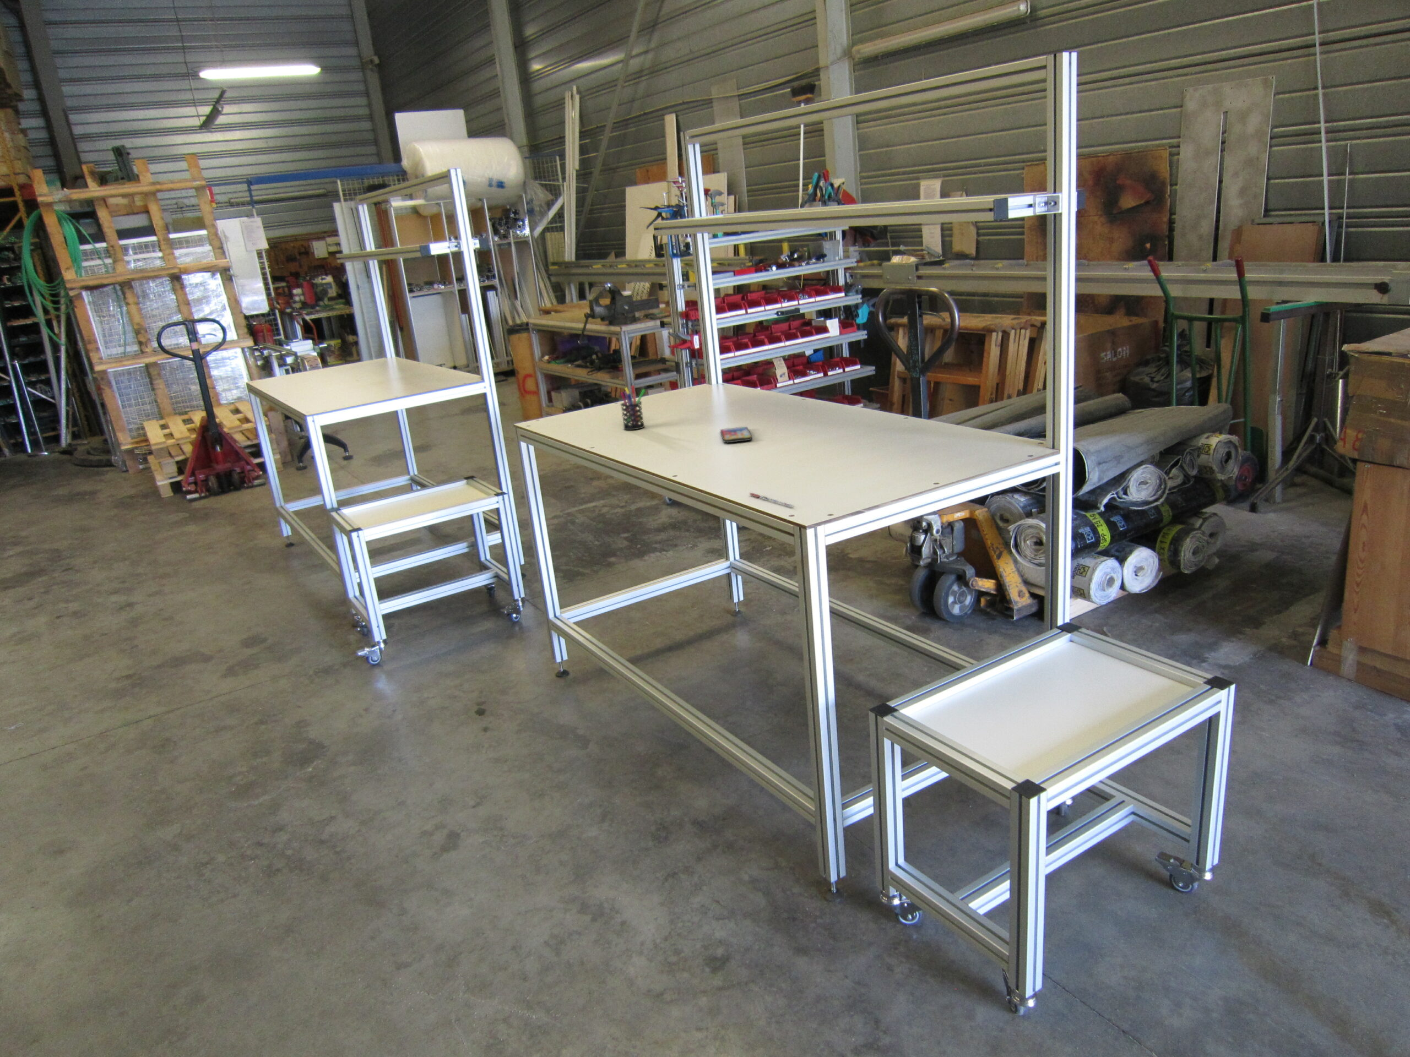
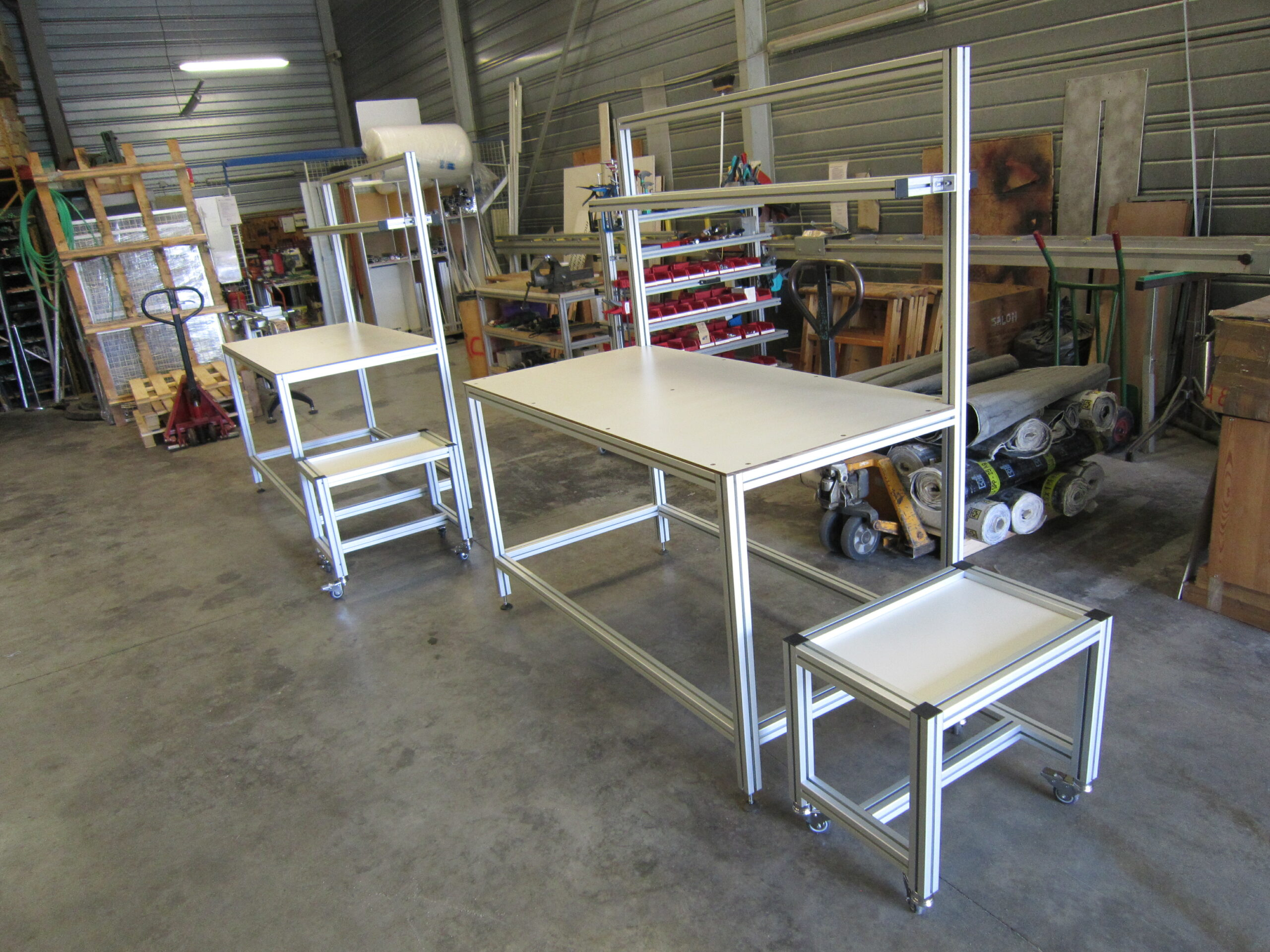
- pen holder (634, 405)
- smartphone (736, 434)
- pen (772, 500)
